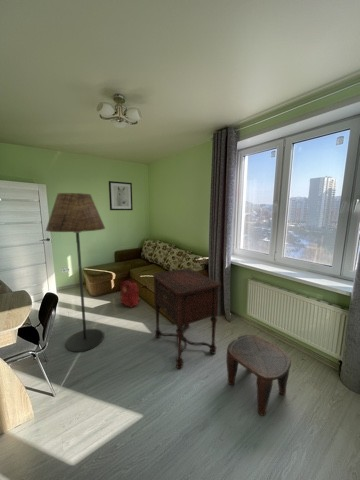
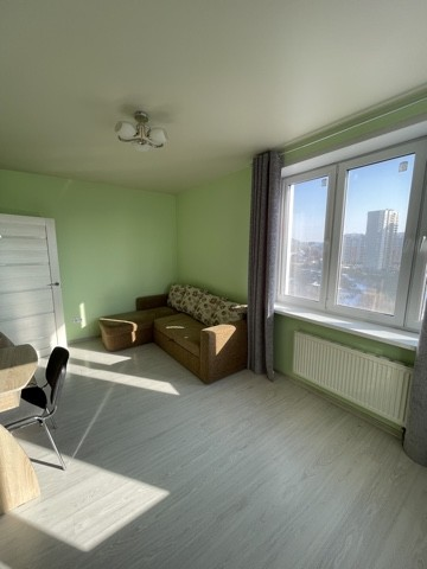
- side table (183, 312)
- floor lamp (80, 271)
- backpack (130, 291)
- wall art (121, 196)
- stool (256, 371)
